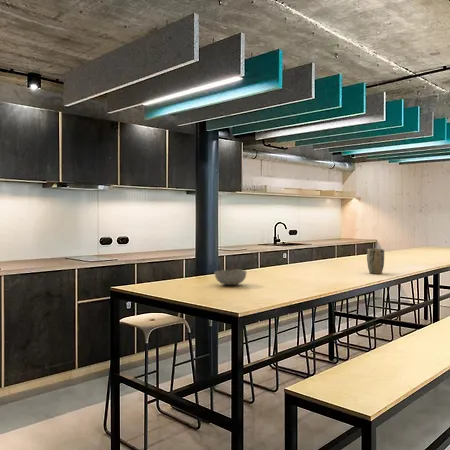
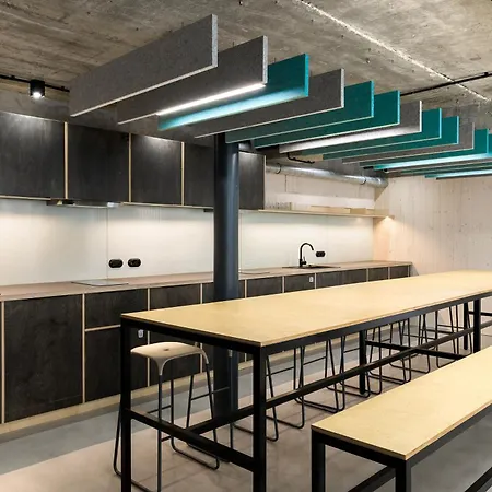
- bowl (230, 277)
- plant pot (375, 261)
